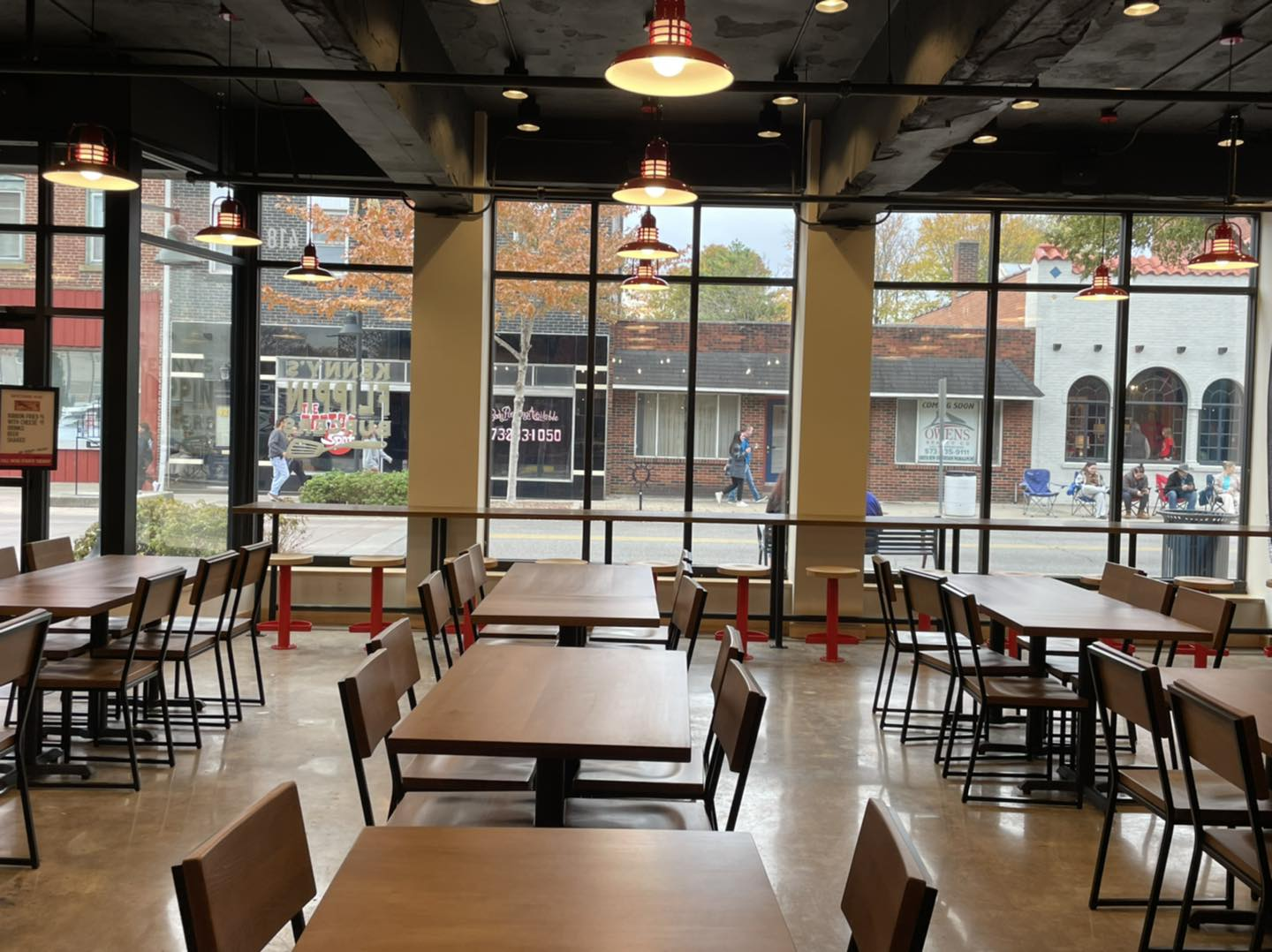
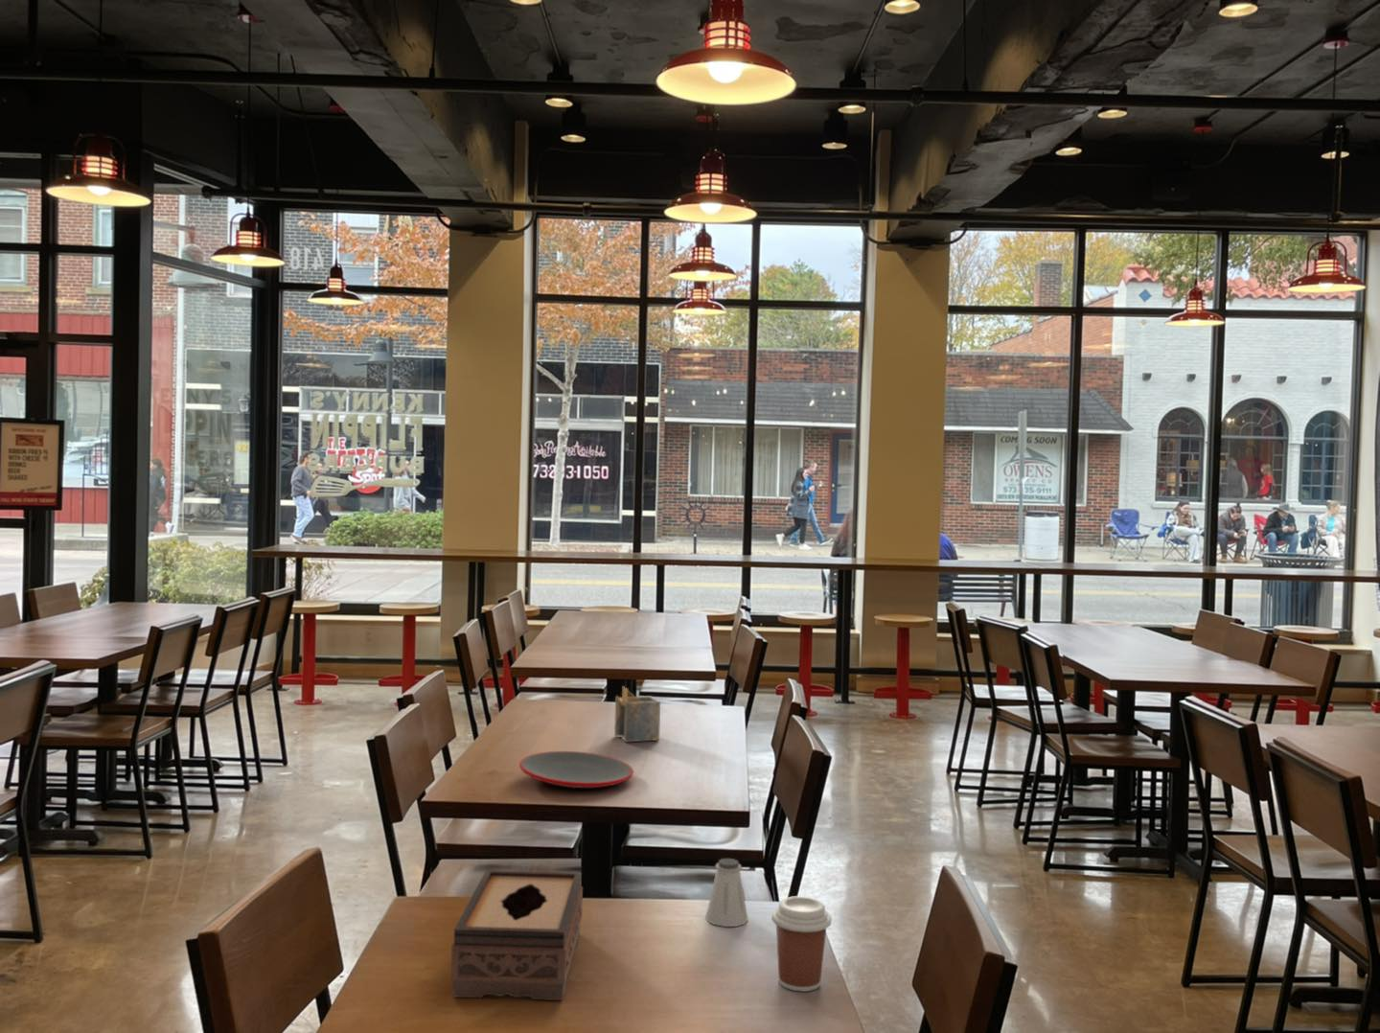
+ tissue box (522, 931)
+ coffee cup (801, 943)
+ plate (576, 770)
+ saltshaker (727, 890)
+ napkin holder (637, 711)
